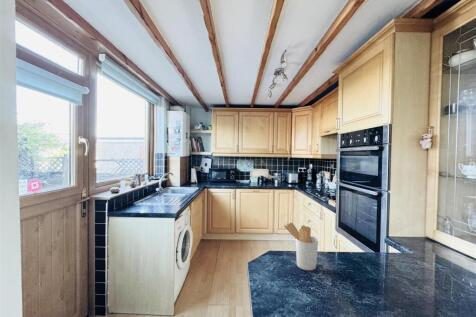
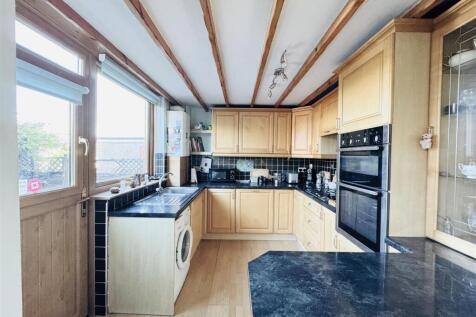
- utensil holder (300, 244)
